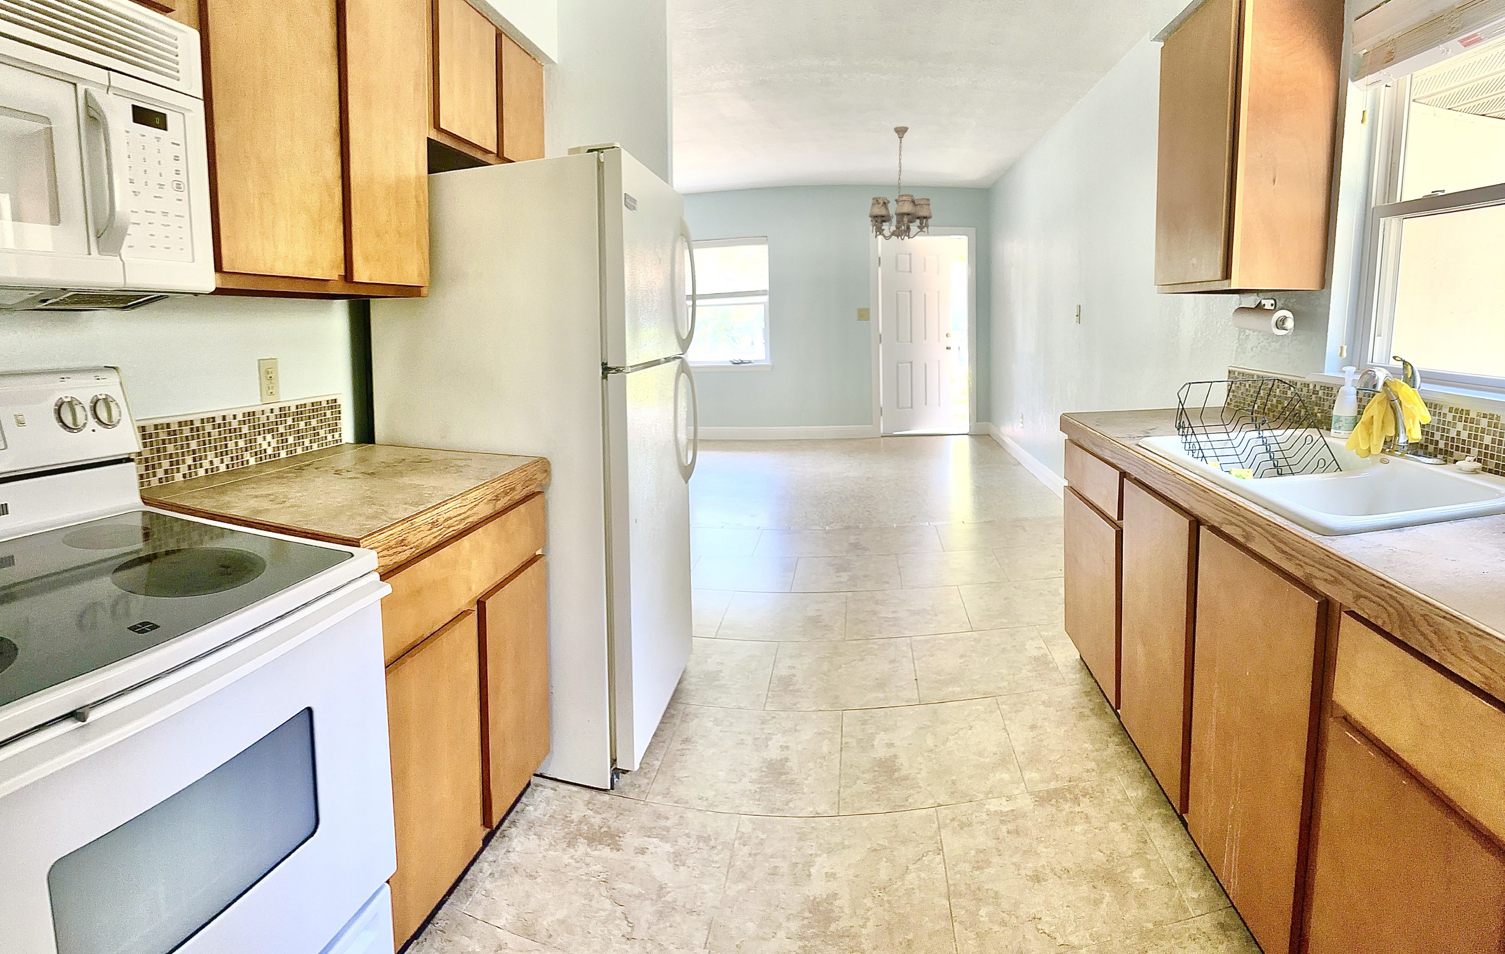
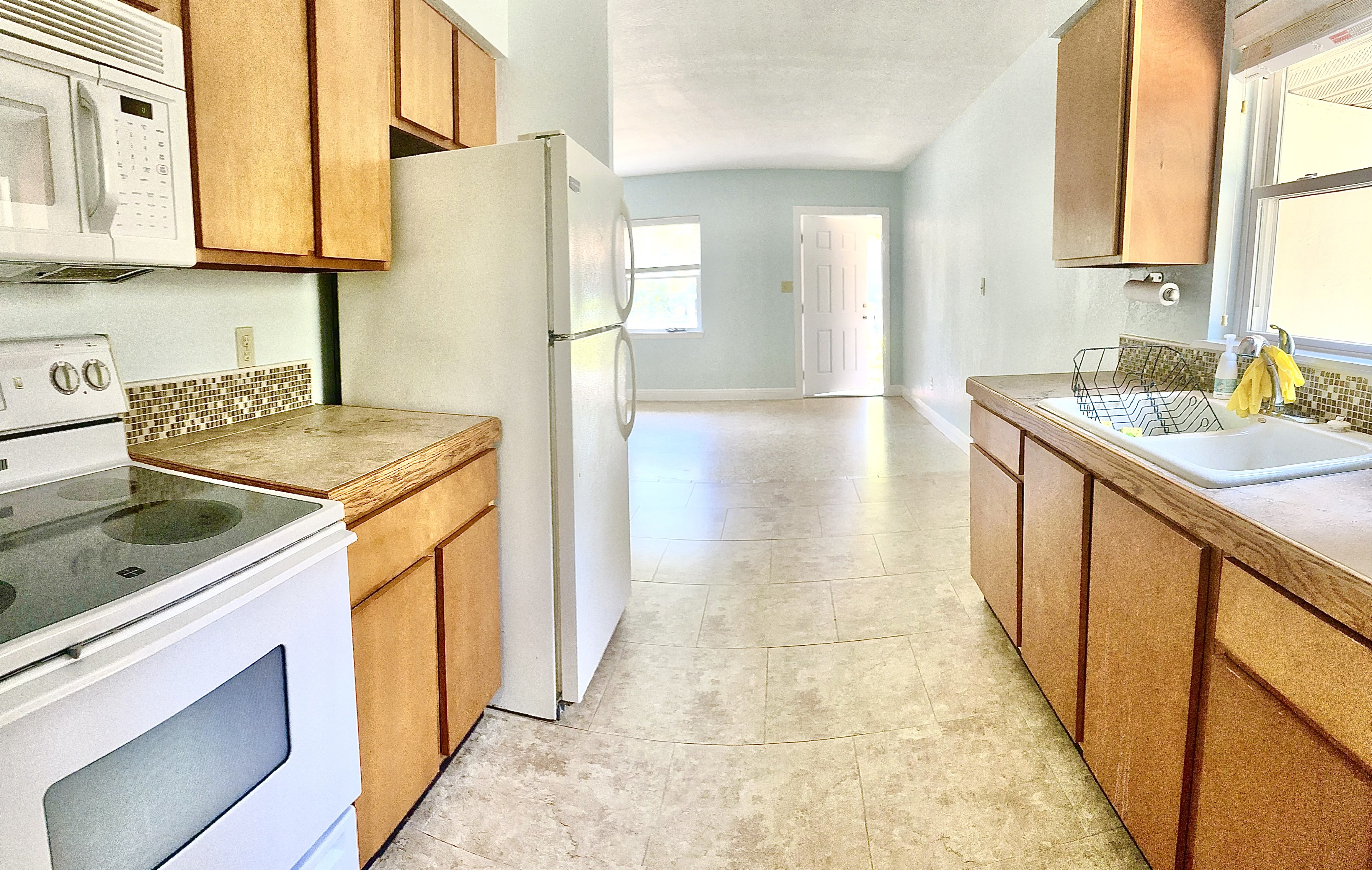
- chandelier (901, 183)
